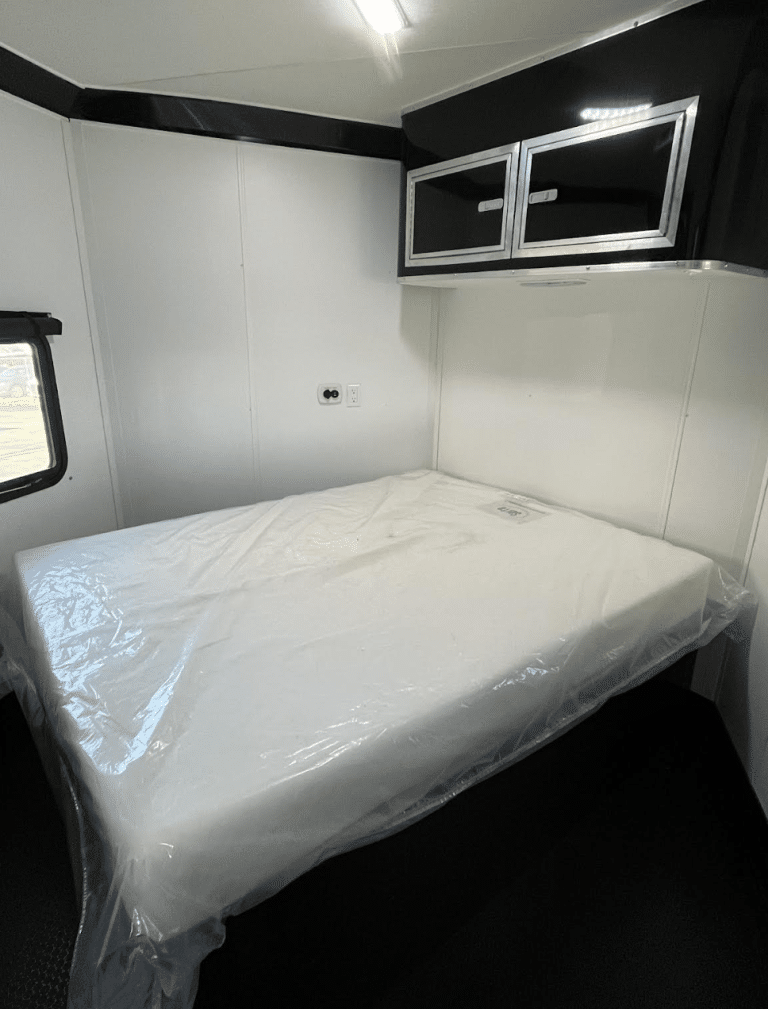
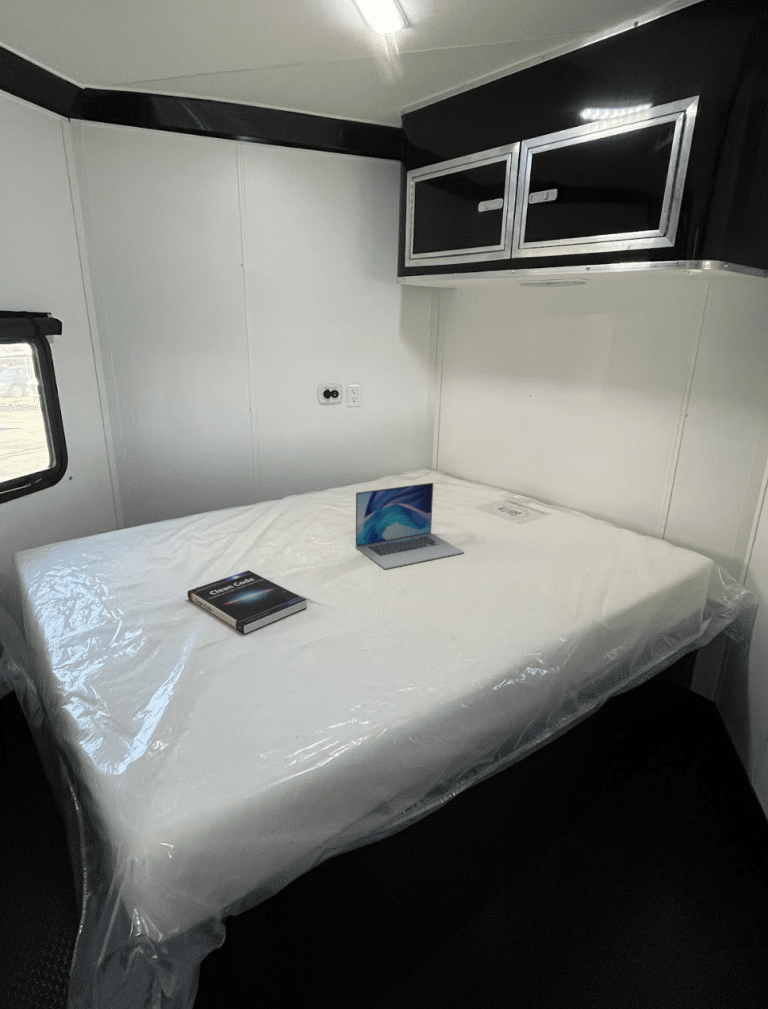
+ book (246, 599)
+ laptop (410, 523)
